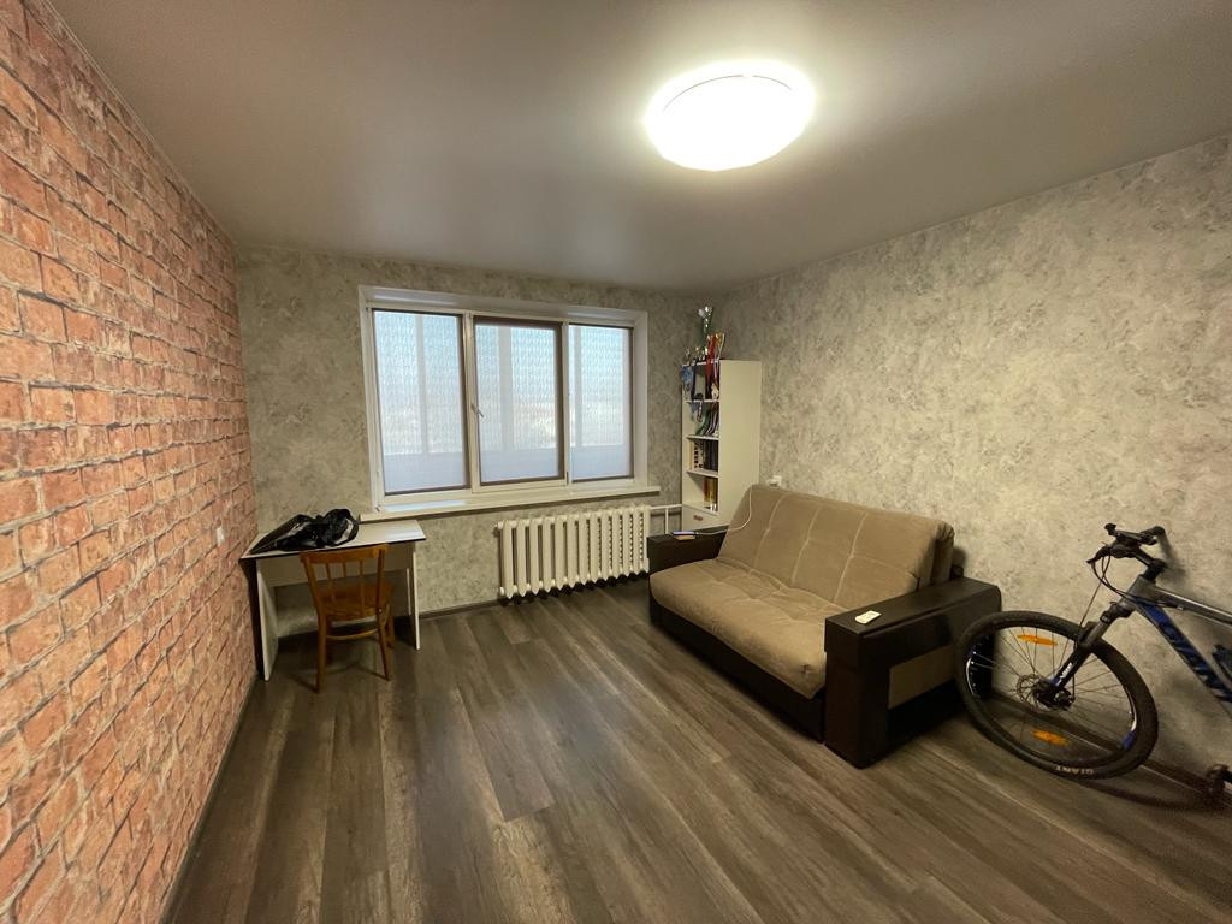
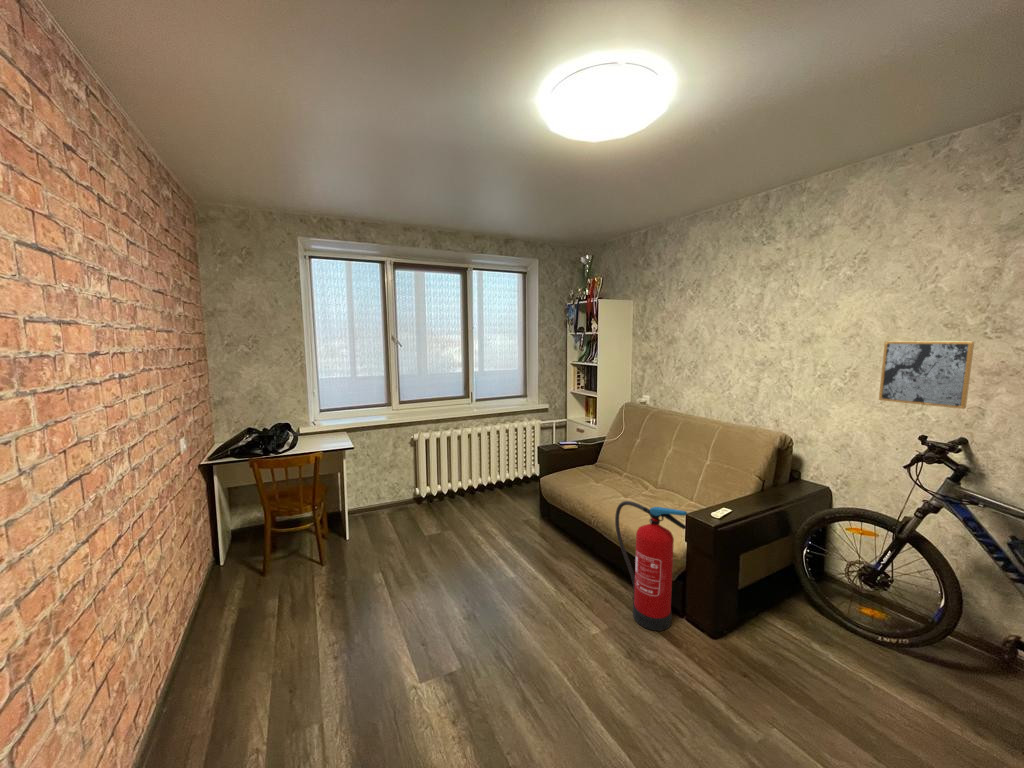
+ fire extinguisher (645, 554)
+ wall art (922, 373)
